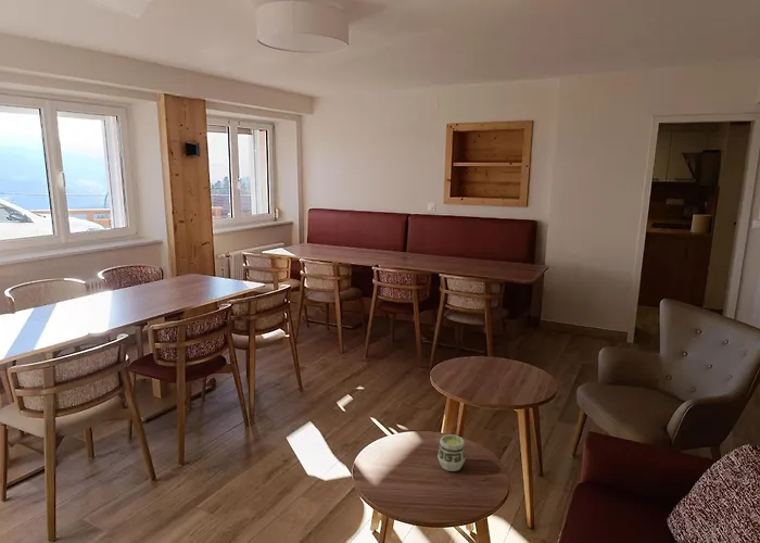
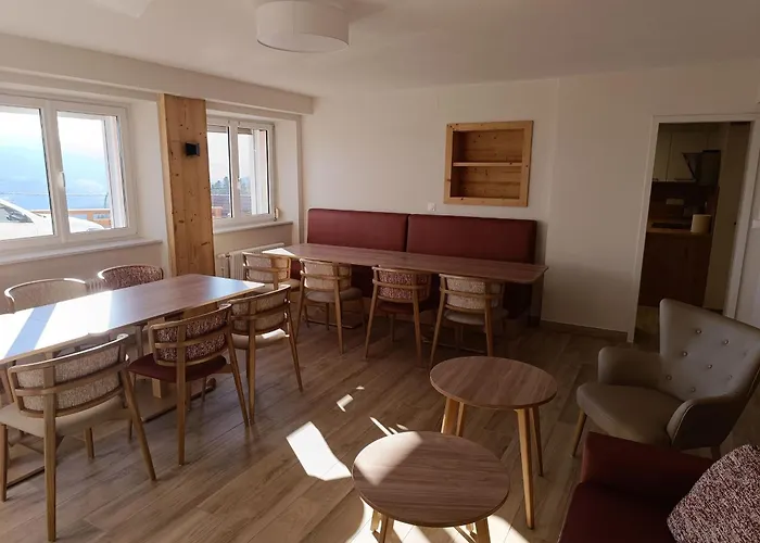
- cup (452, 453)
